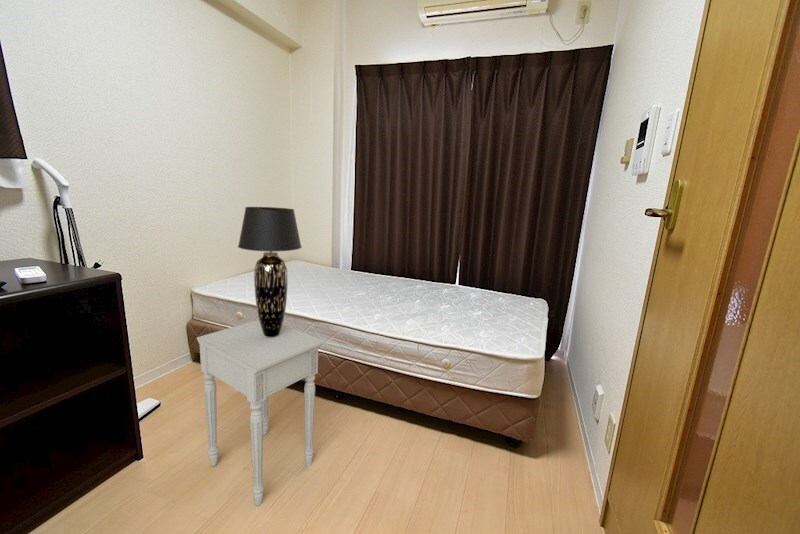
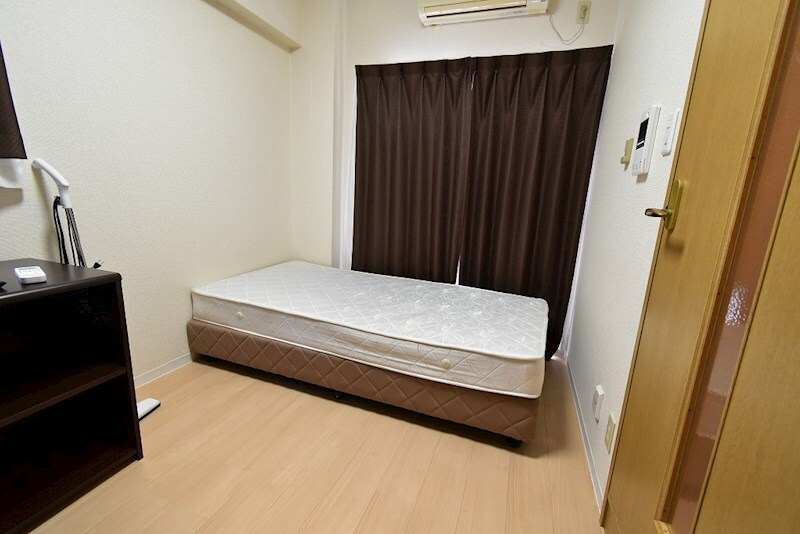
- nightstand (263, 403)
- table lamp (271, 273)
